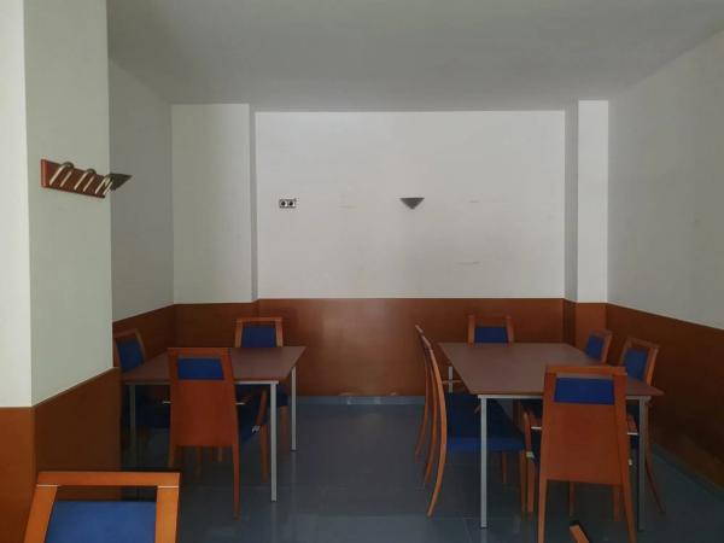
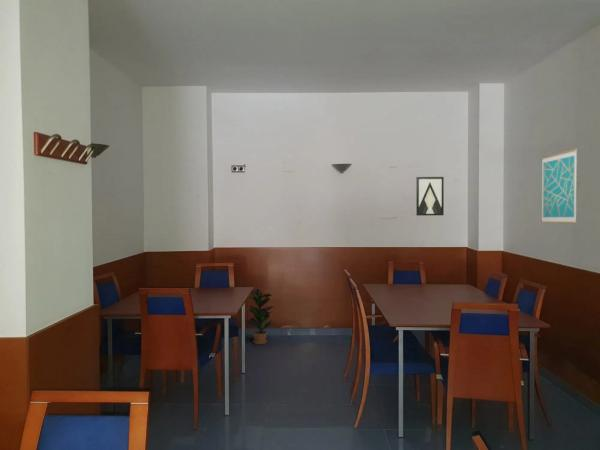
+ potted plant (260, 315)
+ wall art (558, 188)
+ wall art (430, 196)
